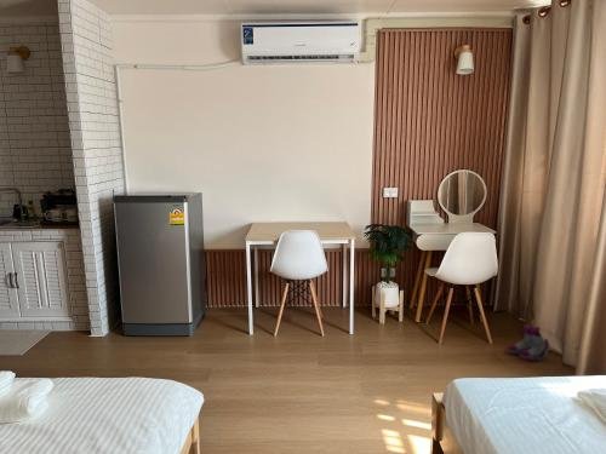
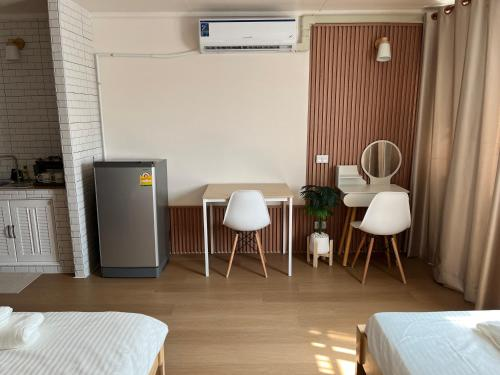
- boots (528, 340)
